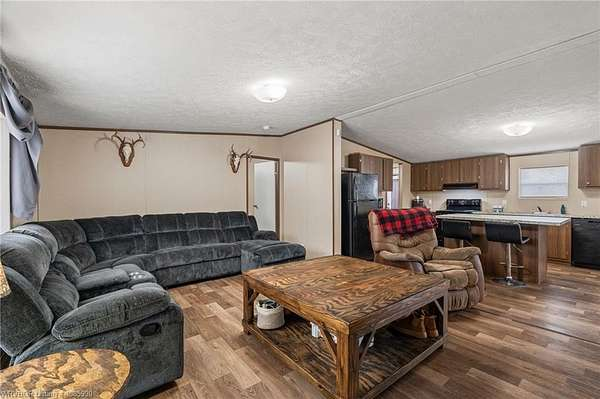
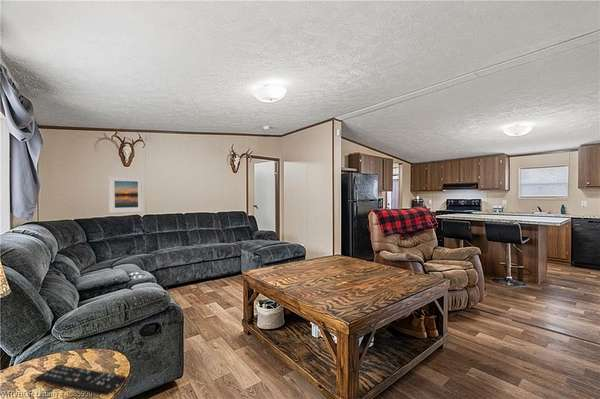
+ remote control (81, 378)
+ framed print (126, 194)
